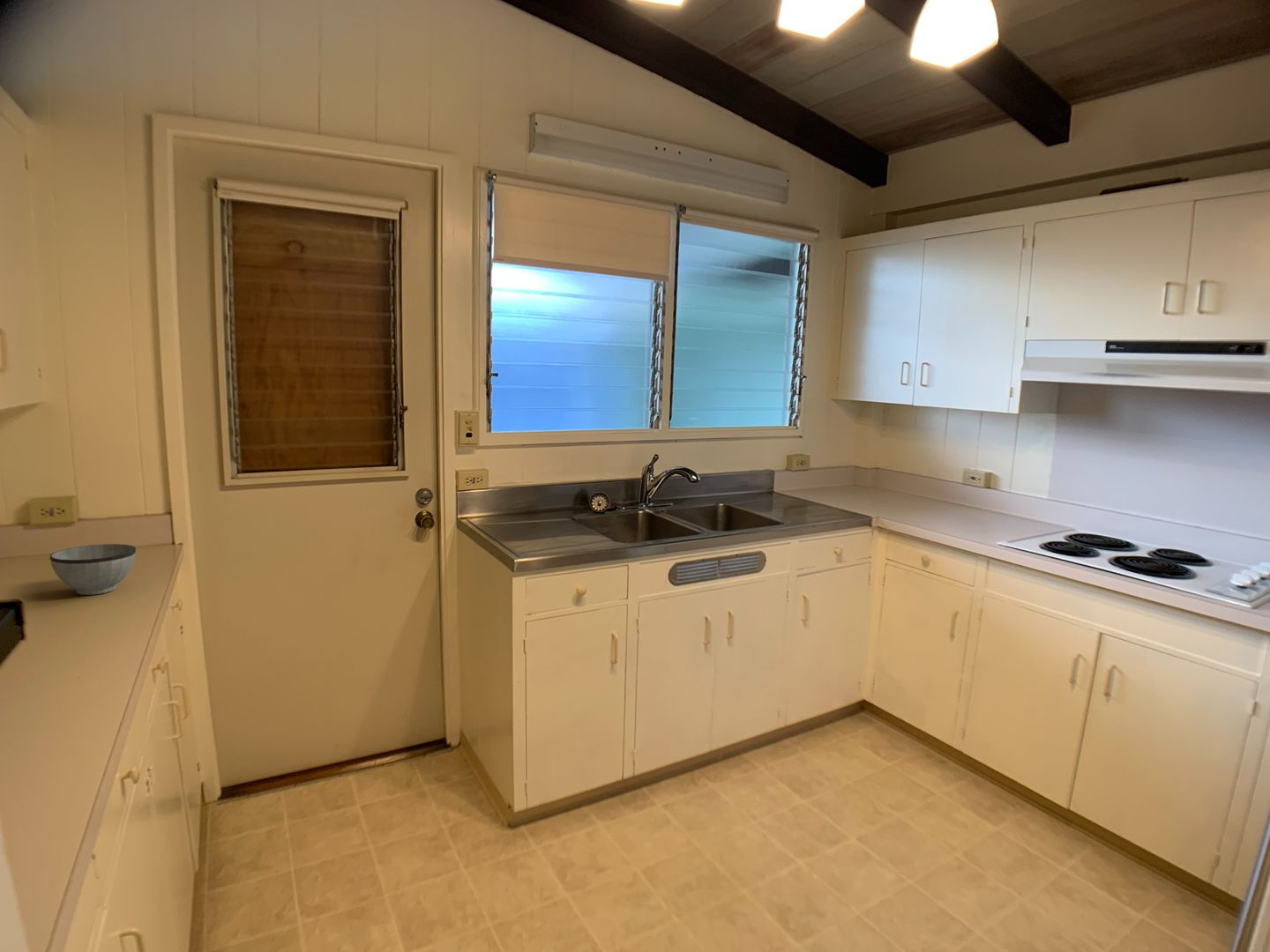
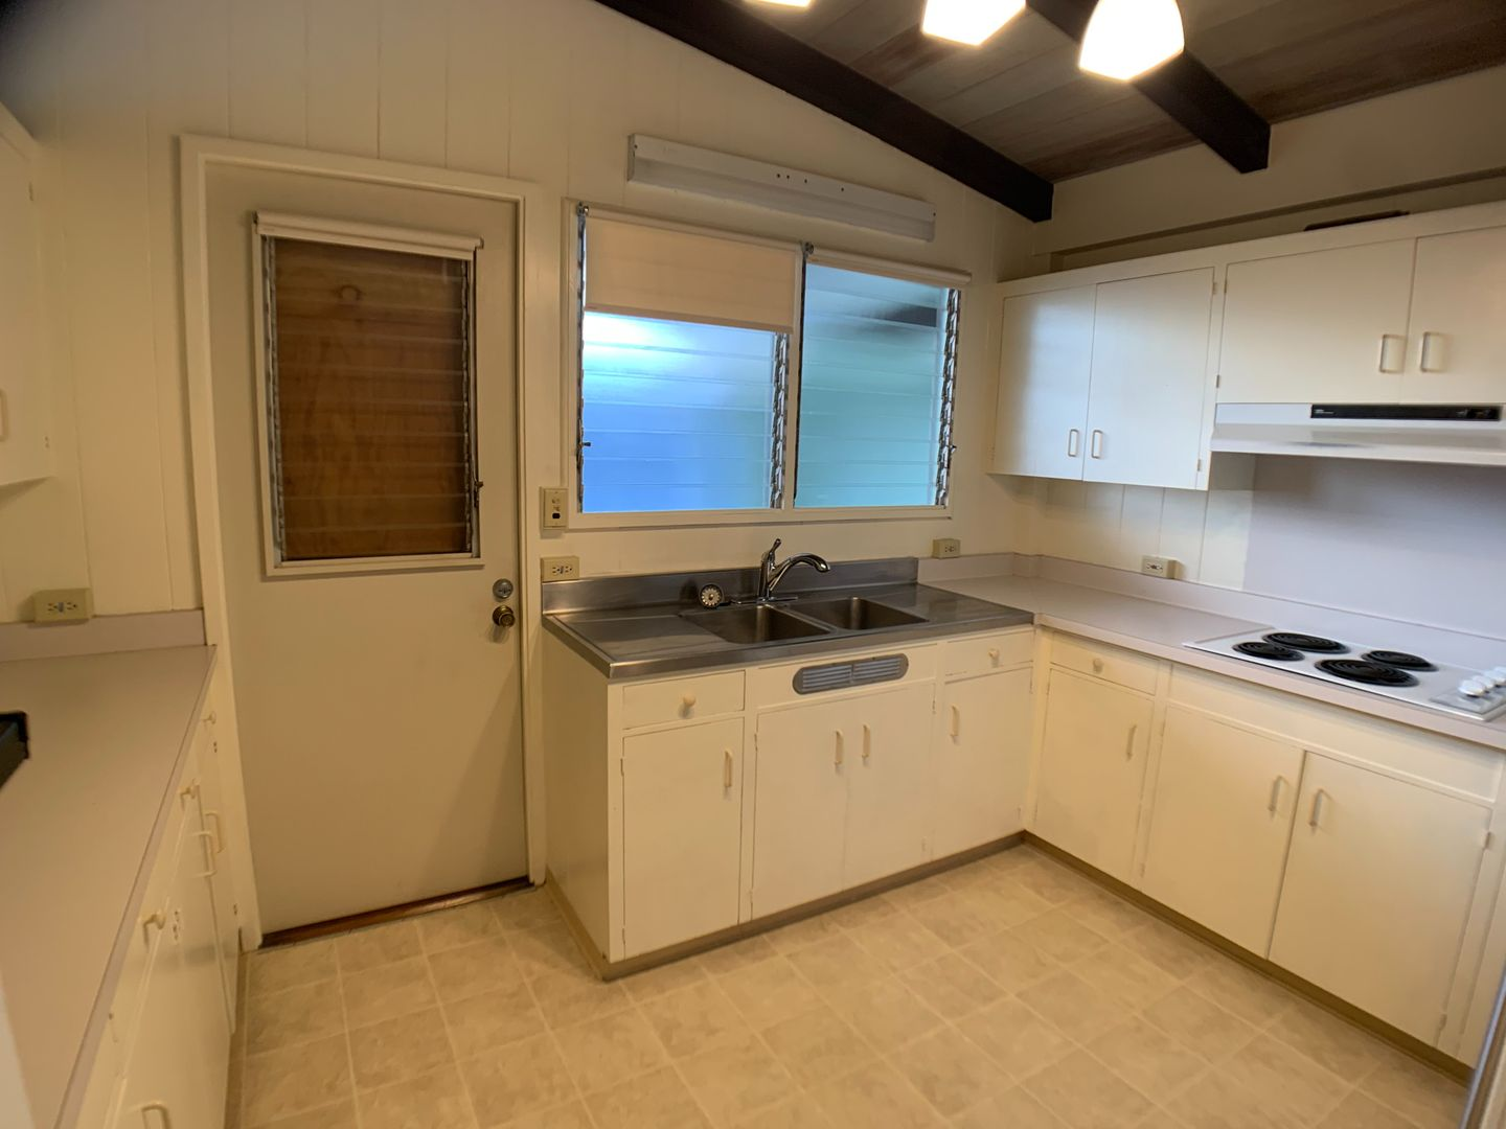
- bowl (95, 570)
